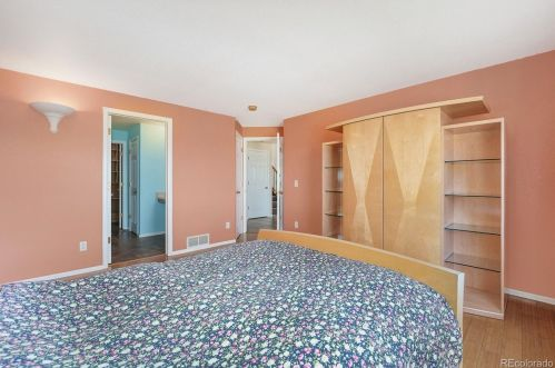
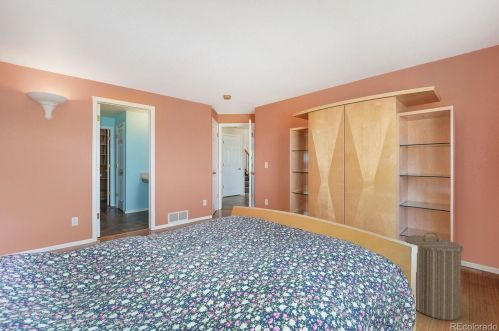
+ laundry hamper (431, 269)
